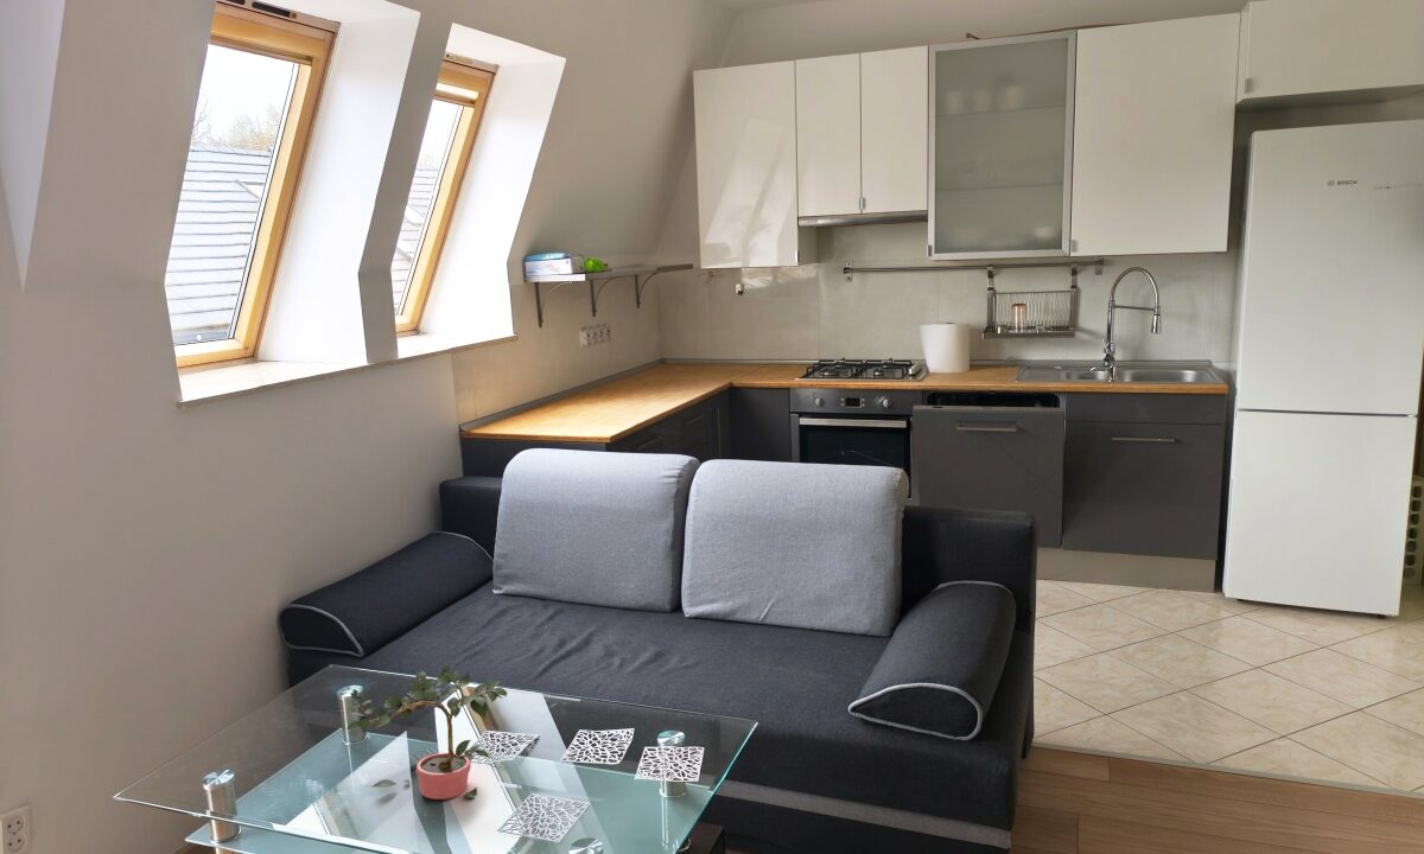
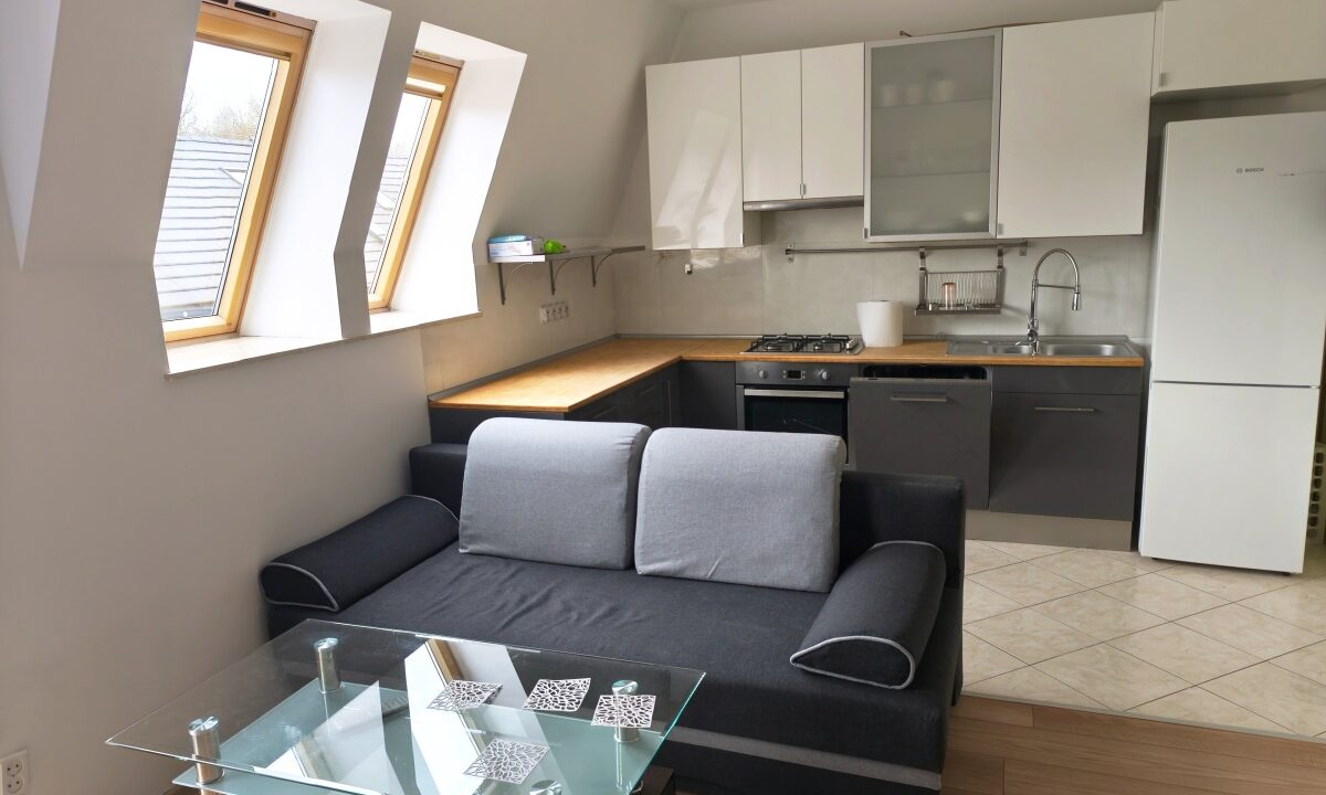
- potted plant (419, 709)
